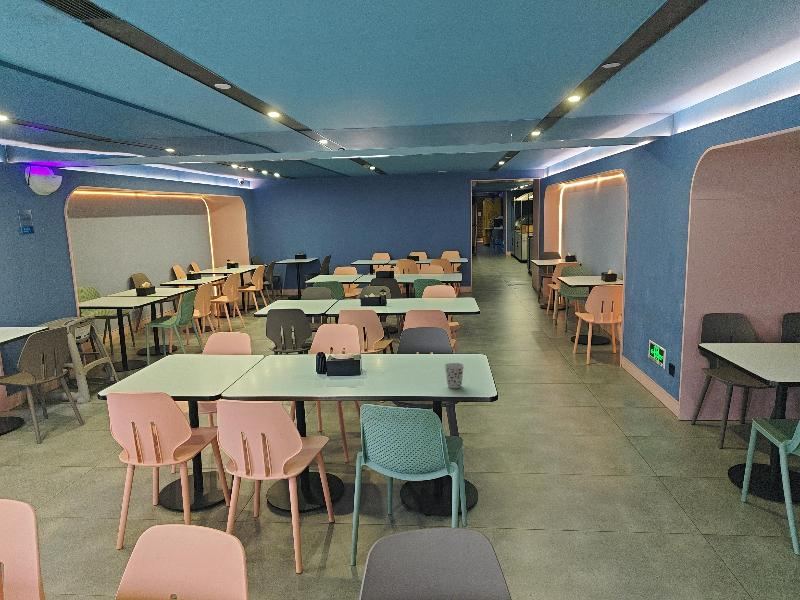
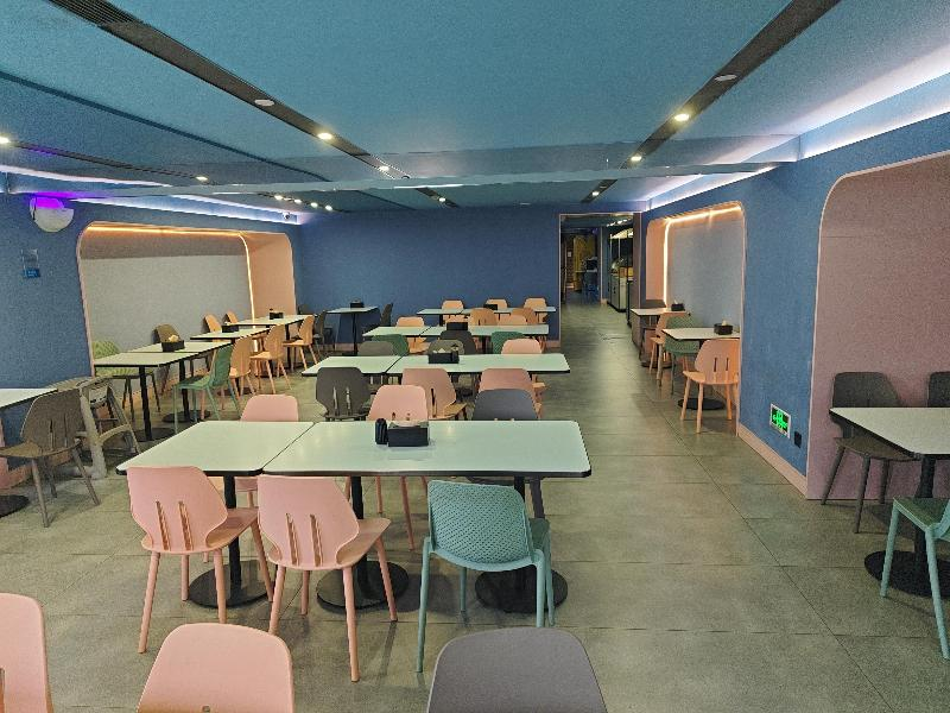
- cup (454, 375)
